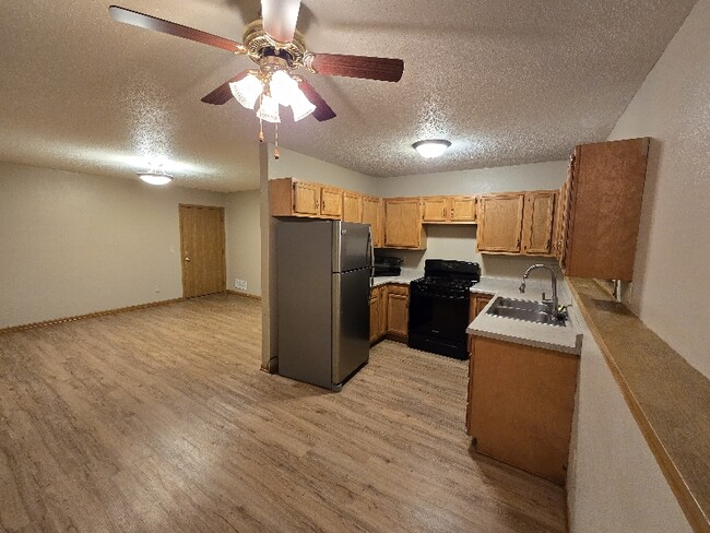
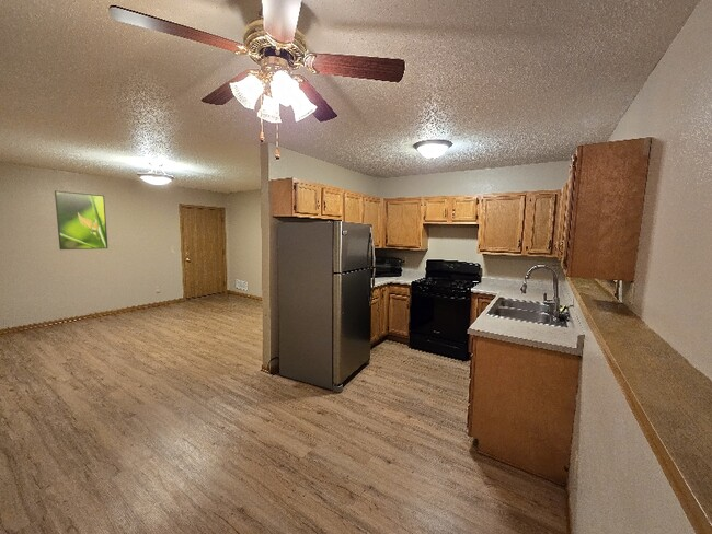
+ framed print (82, 221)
